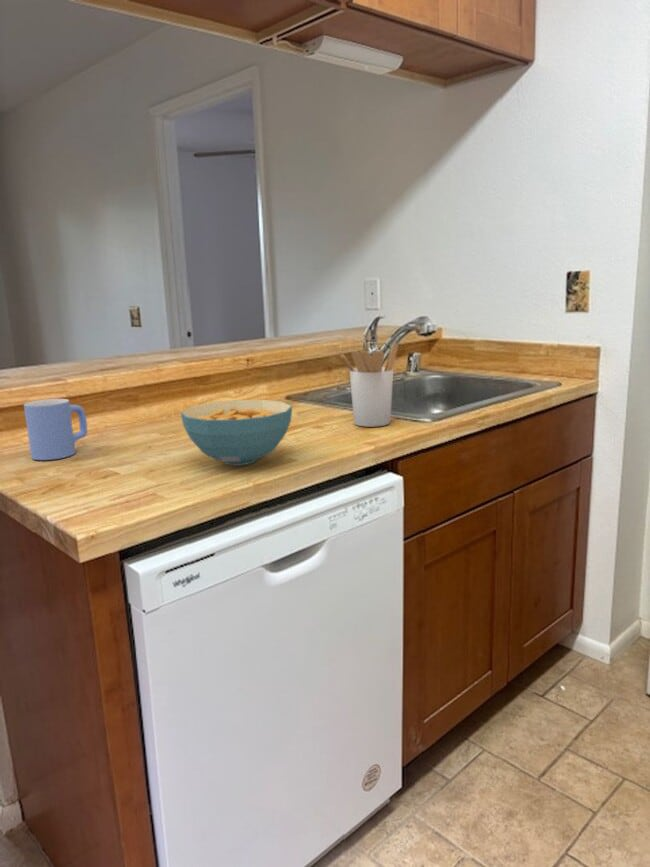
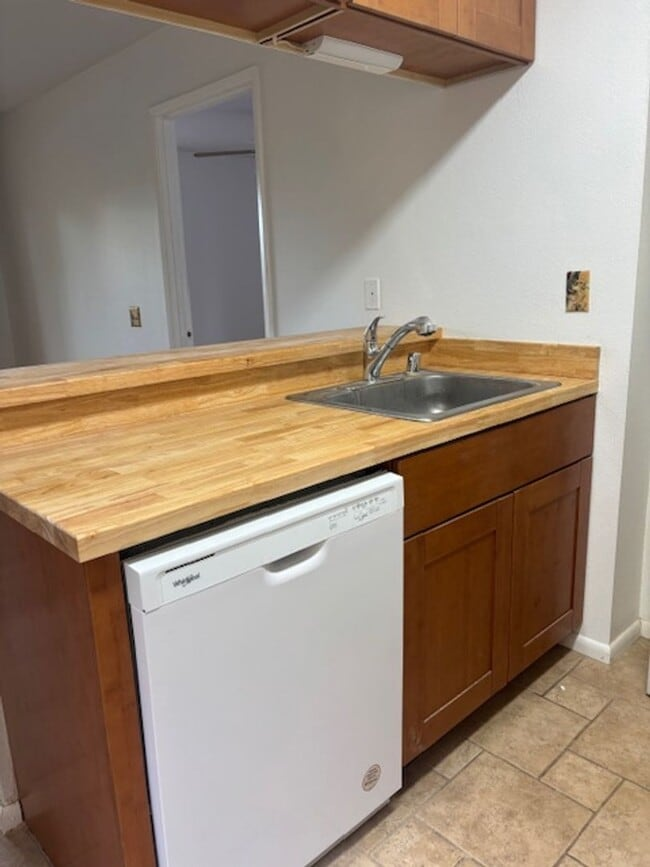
- cereal bowl (238, 435)
- utensil holder (370, 385)
- mug (60, 427)
